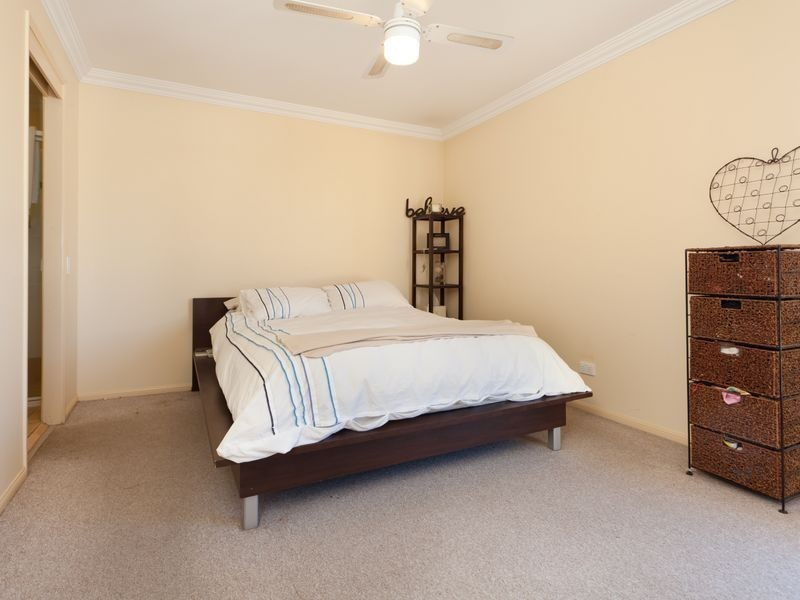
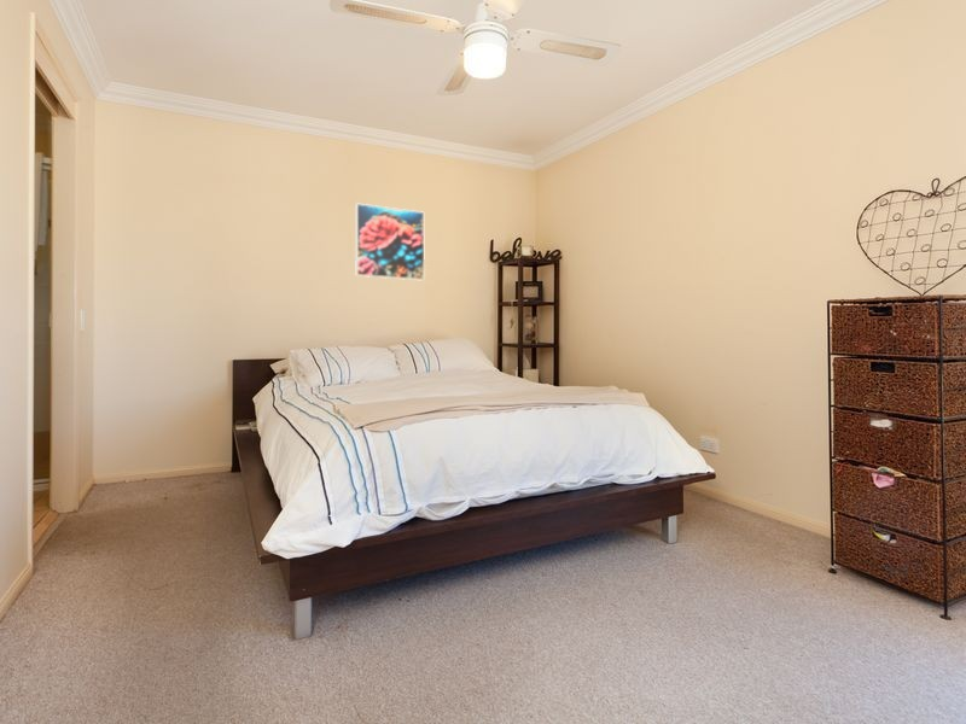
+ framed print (390, 243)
